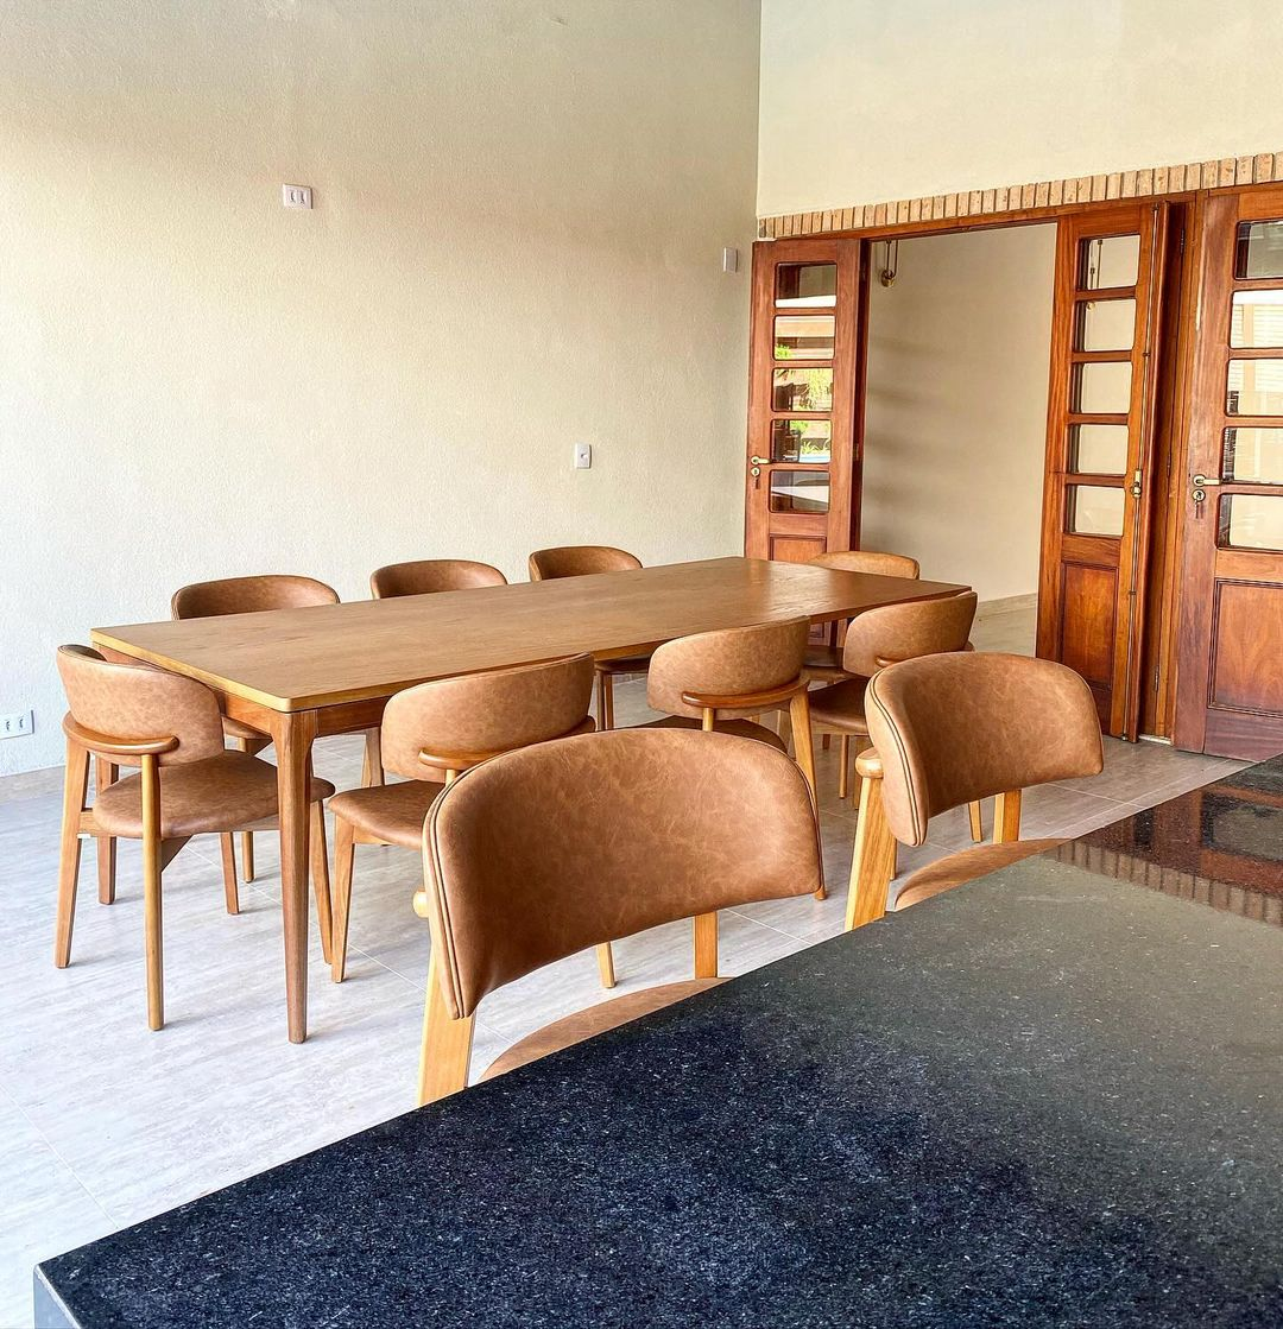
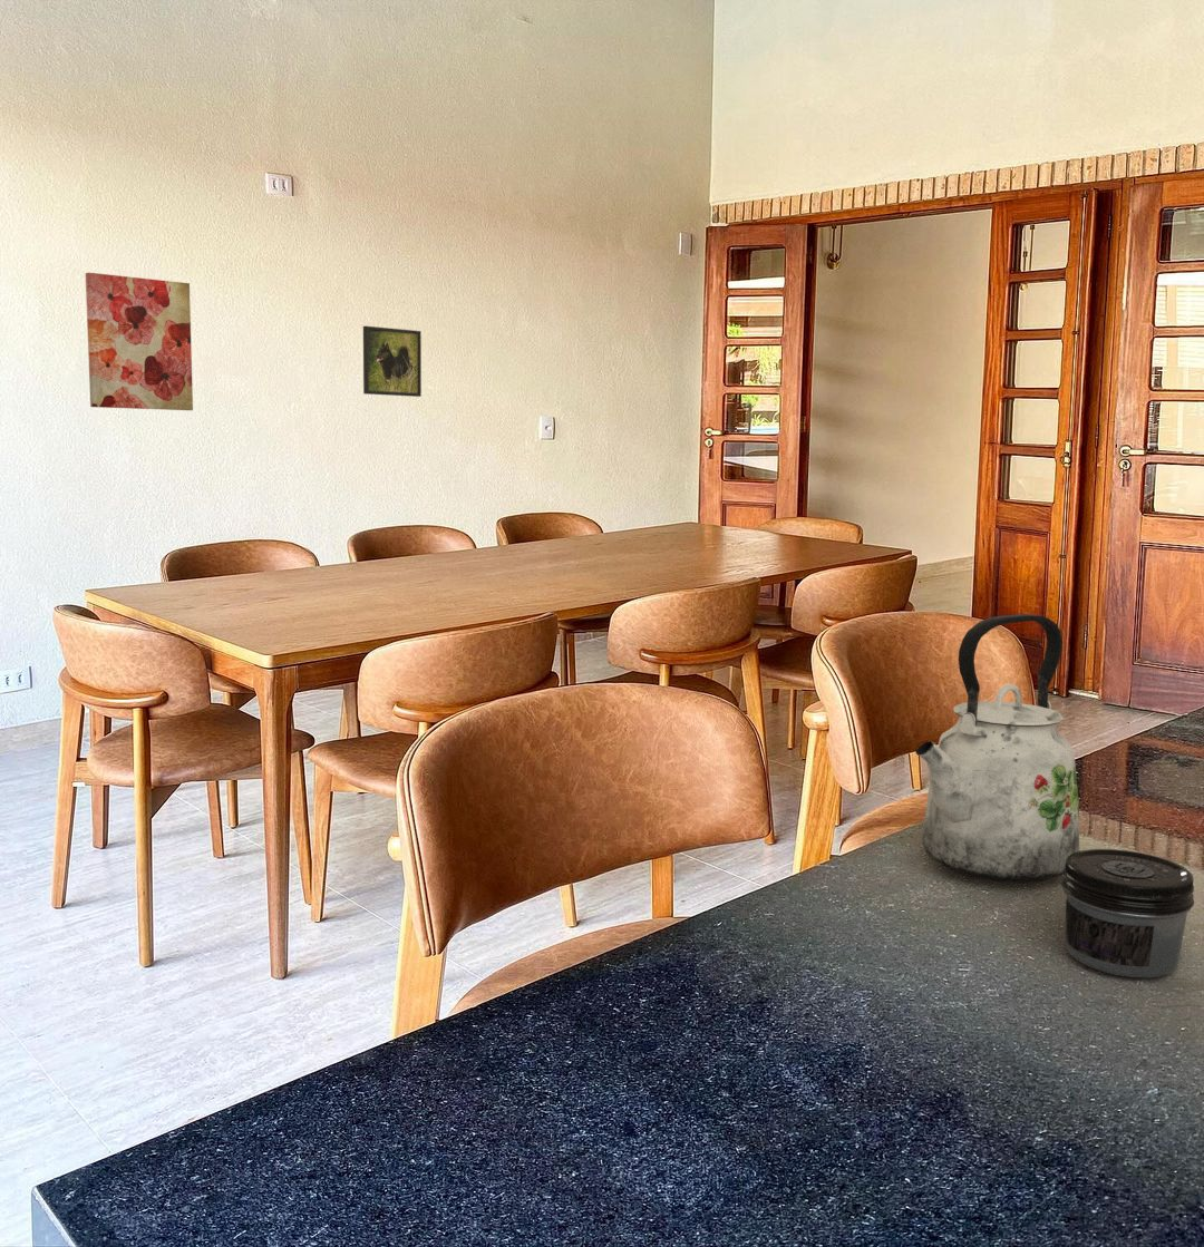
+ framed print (392, 361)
+ kettle (987, 747)
+ wall art (140, 343)
+ jar (1124, 913)
